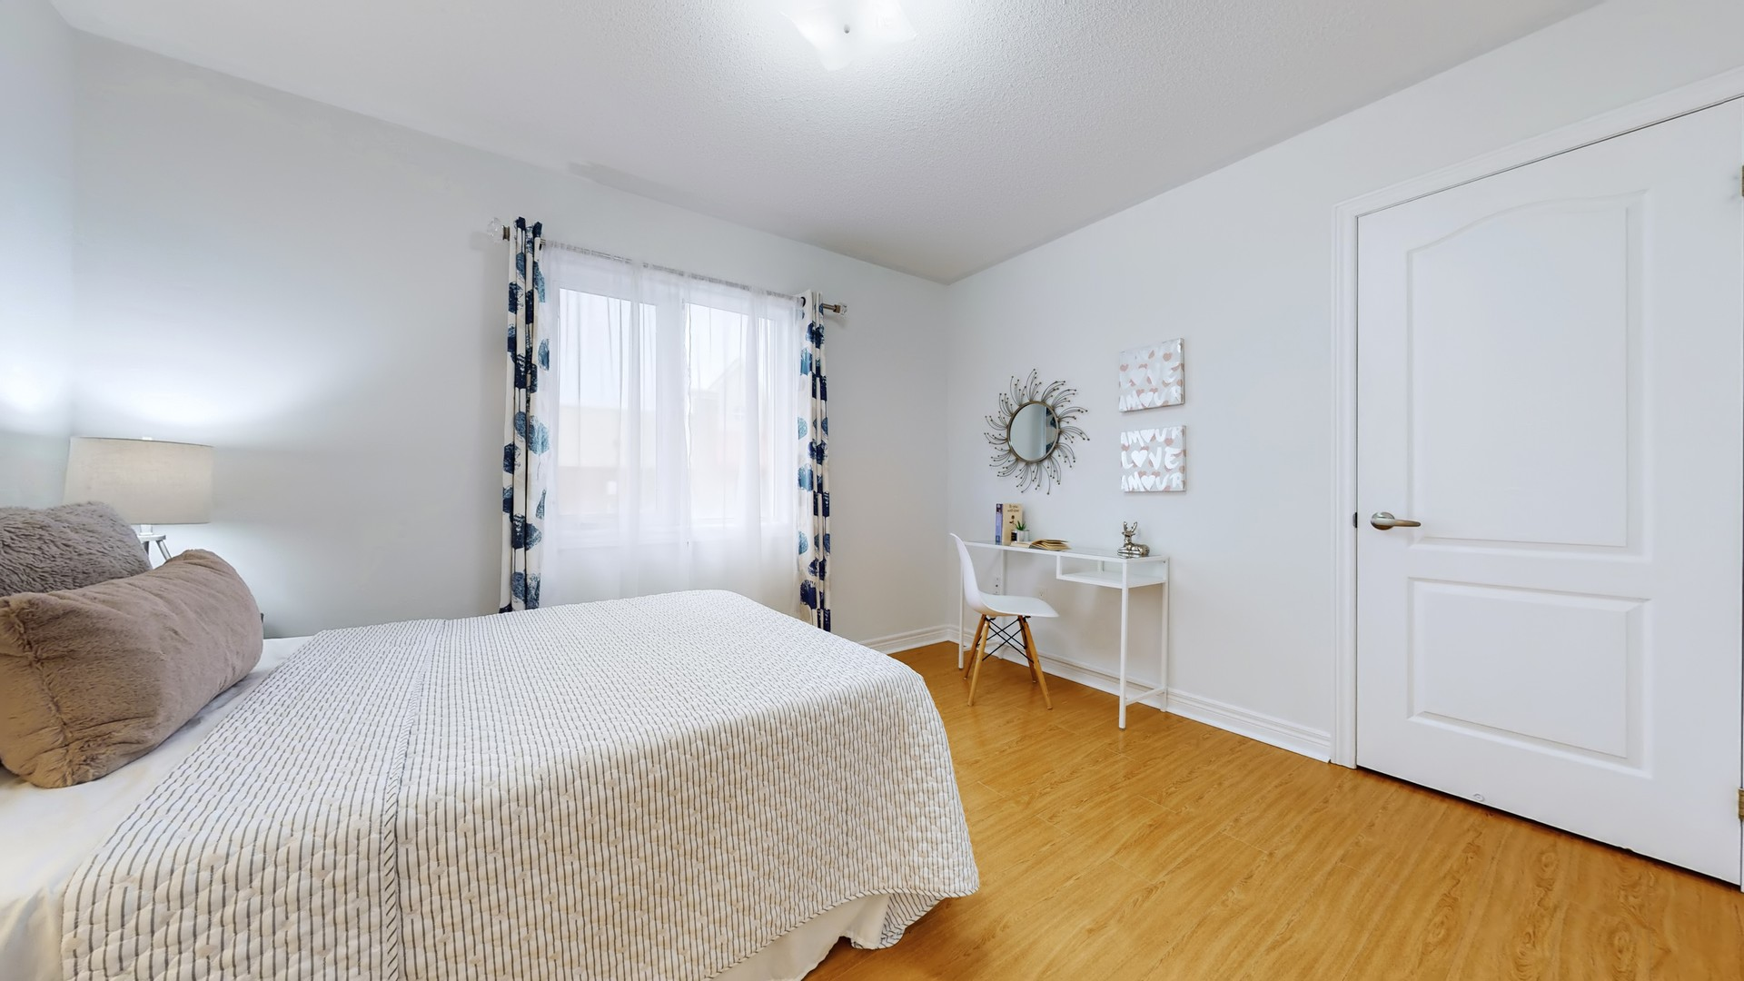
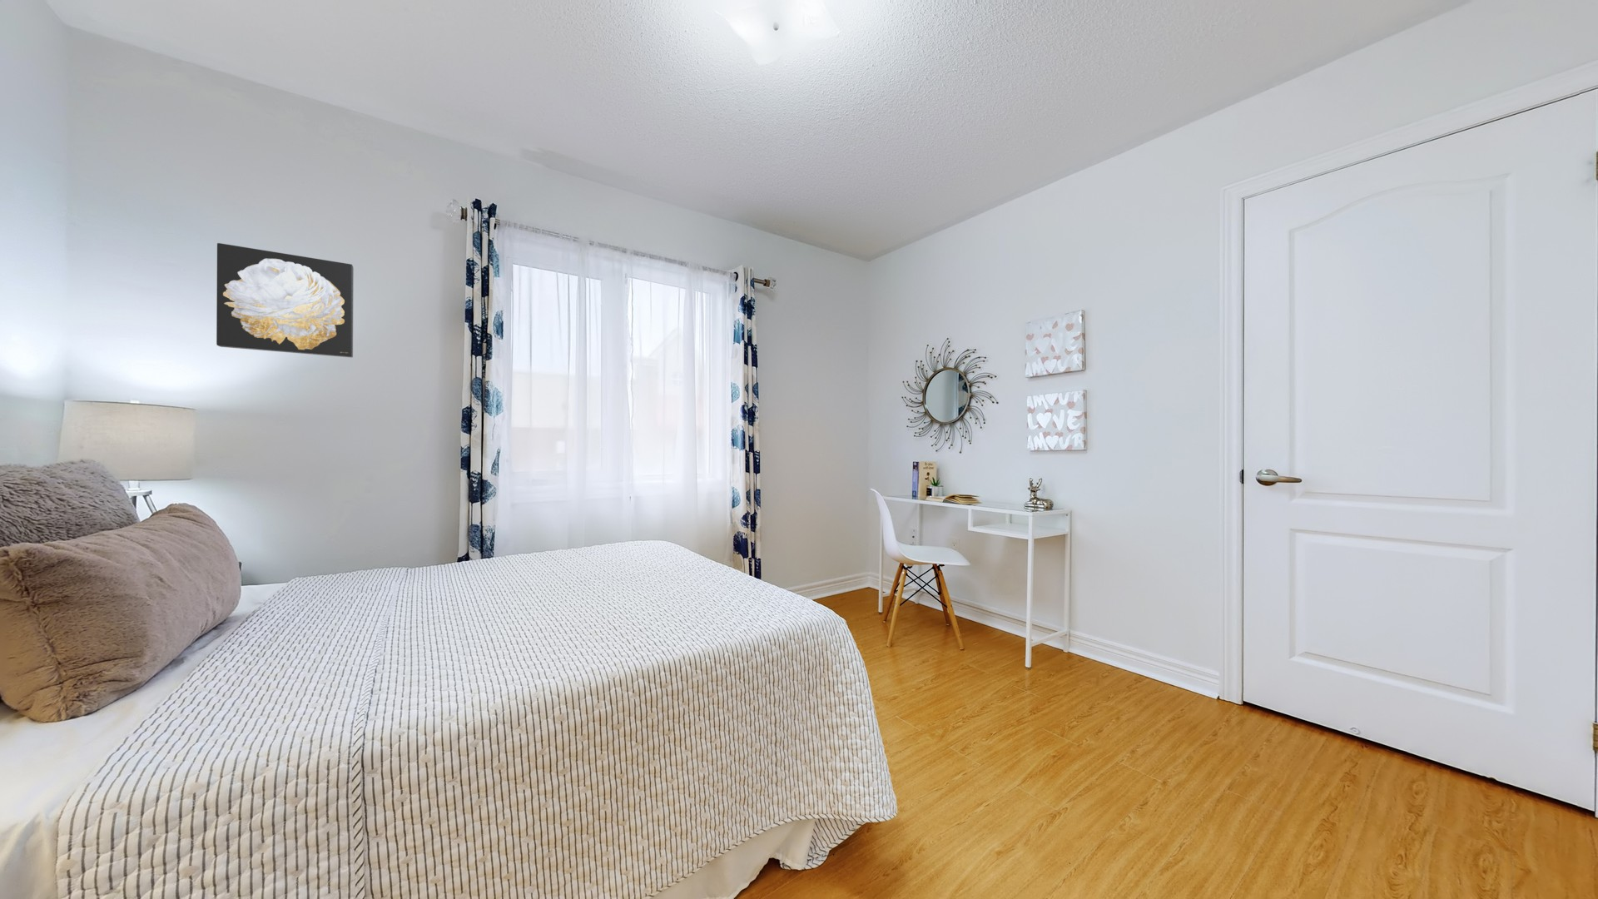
+ wall art (289, 304)
